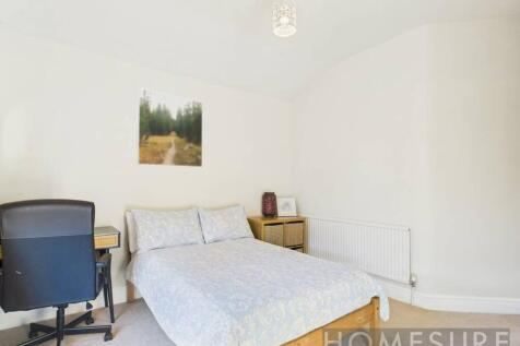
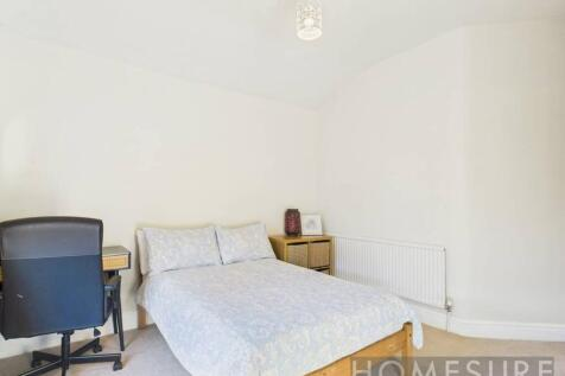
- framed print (172, 130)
